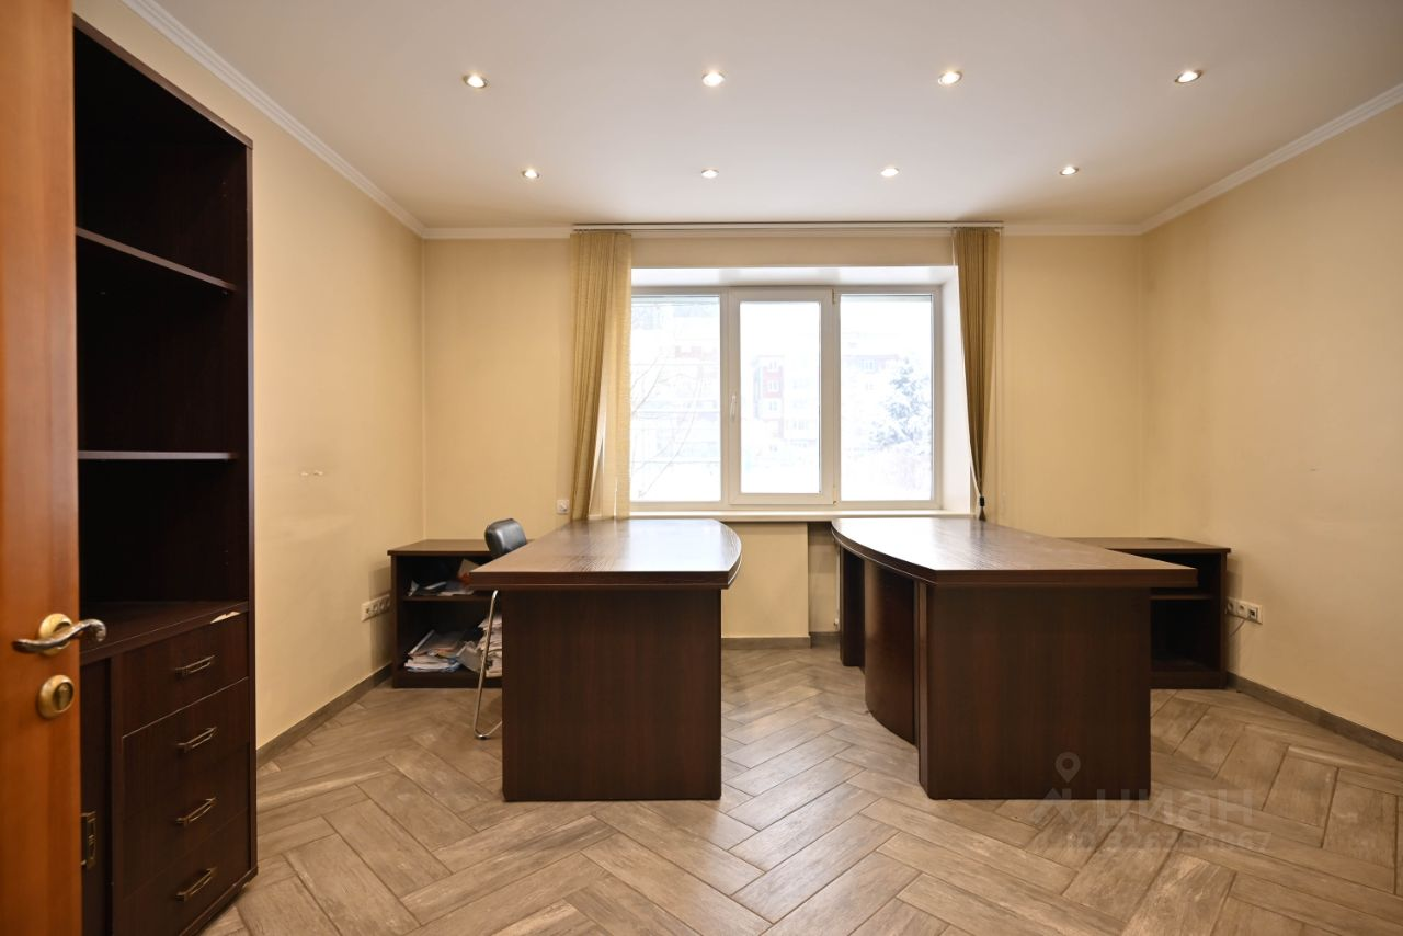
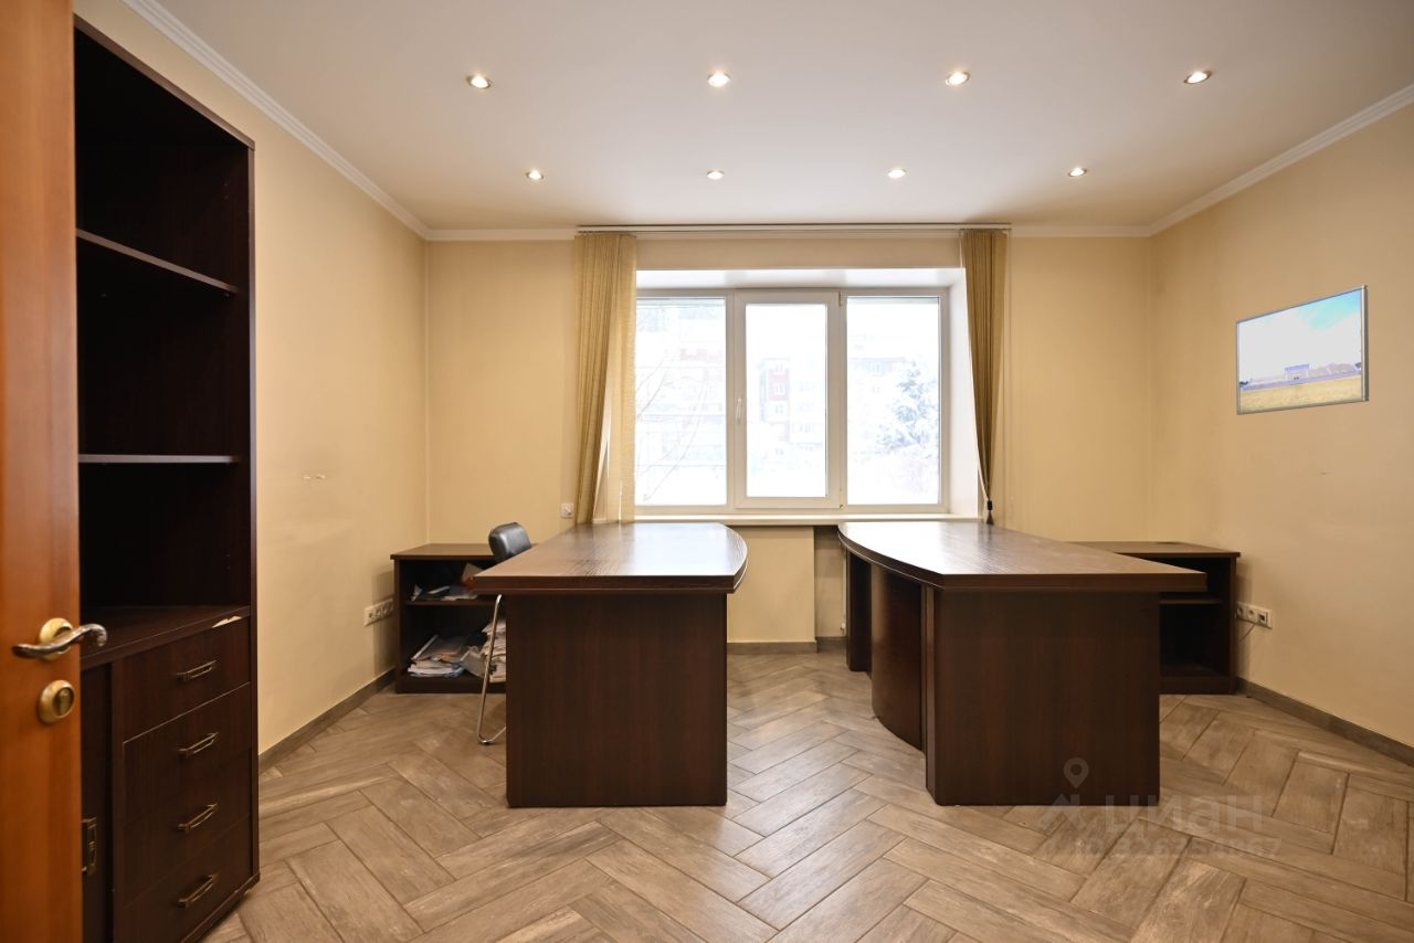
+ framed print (1295, 357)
